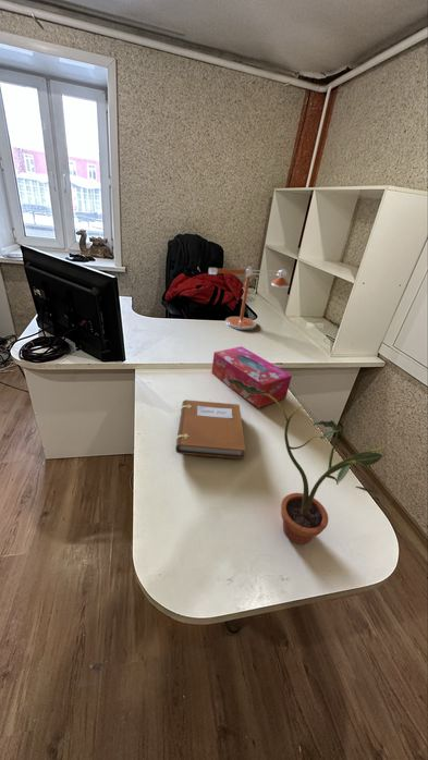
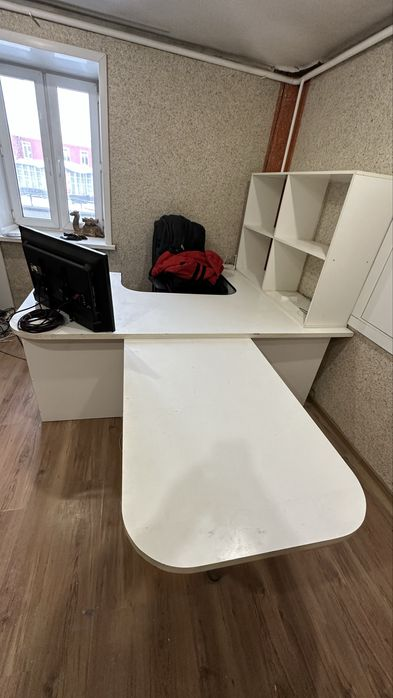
- tissue box (248, 373)
- notebook (210, 425)
- desk lamp (246, 296)
- potted plant (301, 471)
